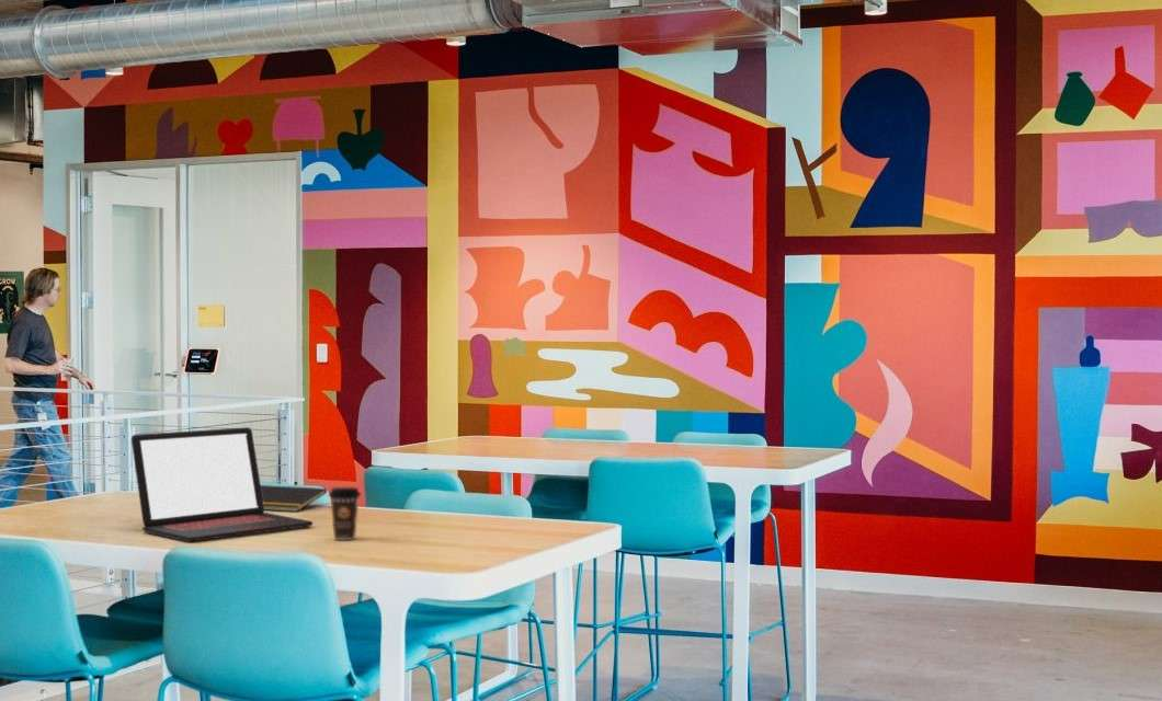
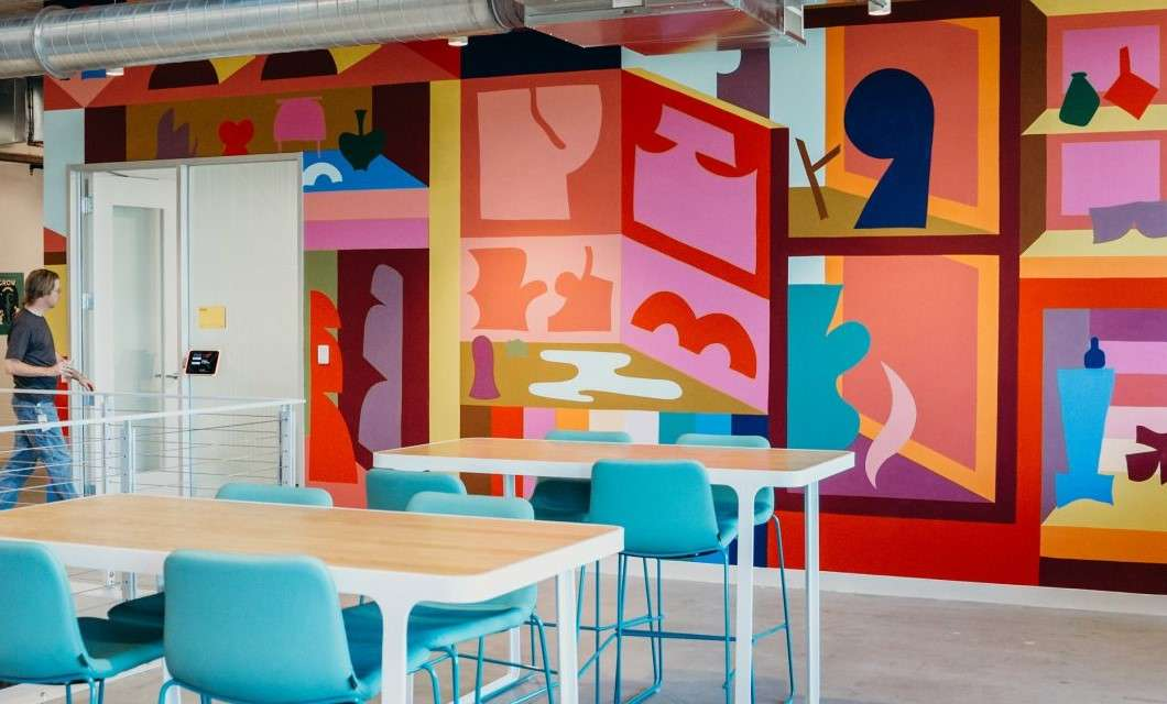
- notepad (276, 497)
- laptop (223, 481)
- coffee cup (344, 513)
